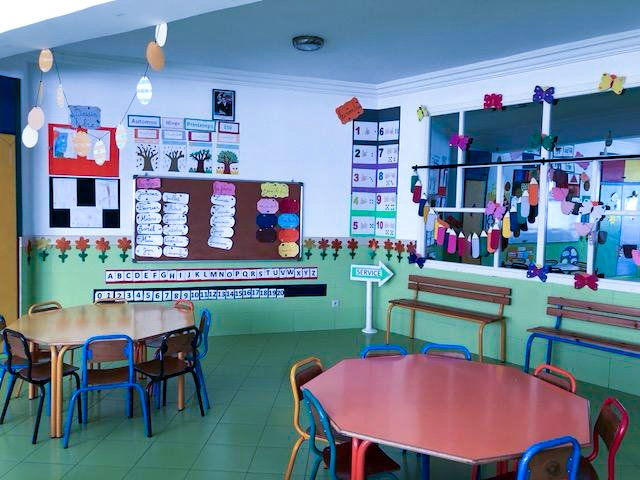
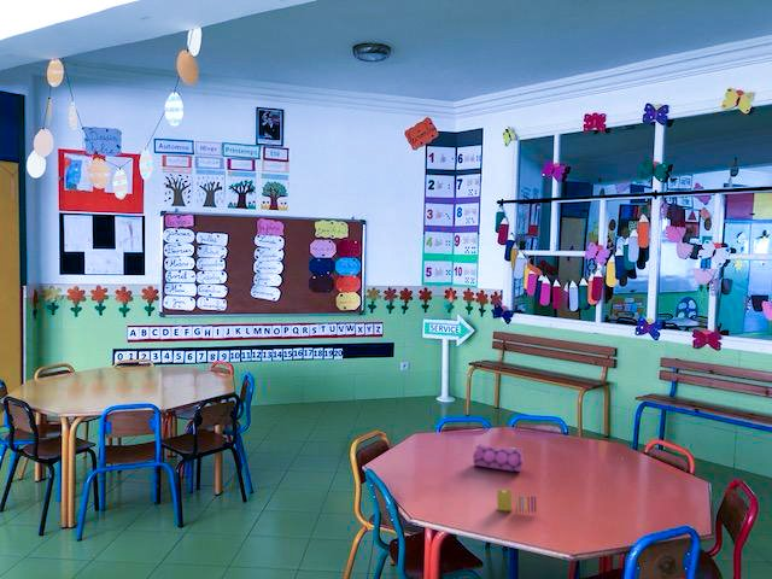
+ pencil case (497, 456)
+ crayon (516, 501)
